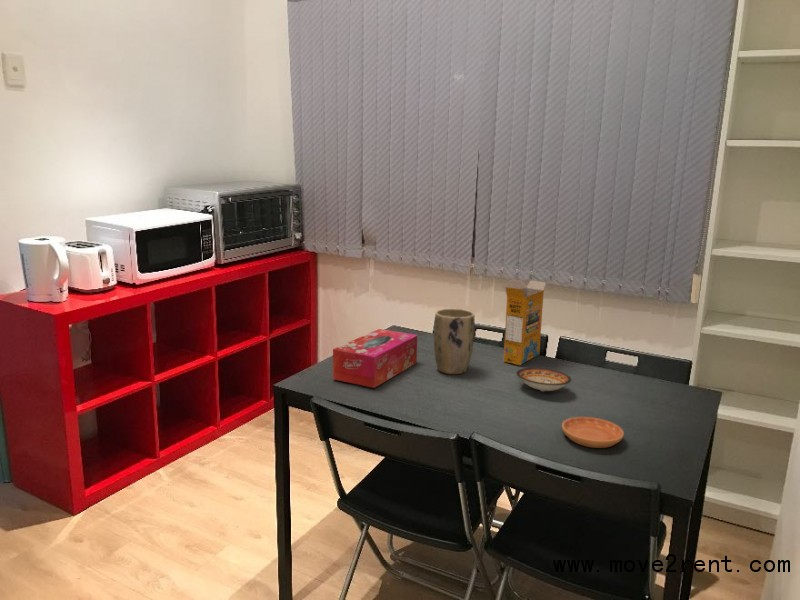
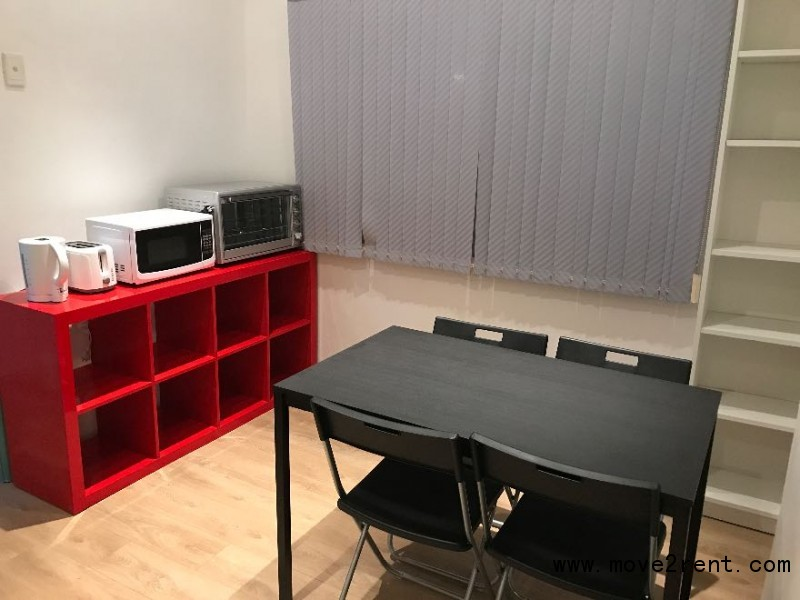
- tissue box (376, 356)
- plant pot (453, 341)
- cereal box (526, 320)
- saucer (592, 433)
- bowl (543, 382)
